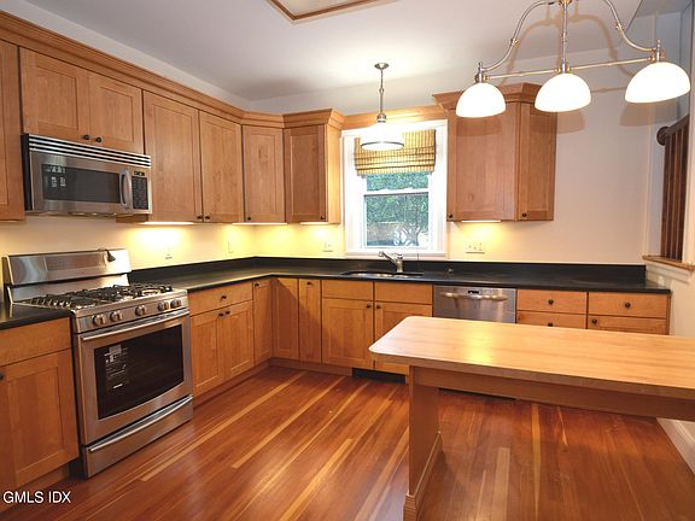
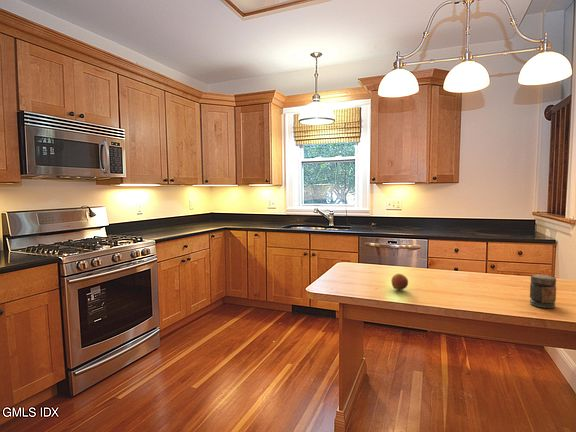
+ jar (543, 290)
+ apple (399, 282)
